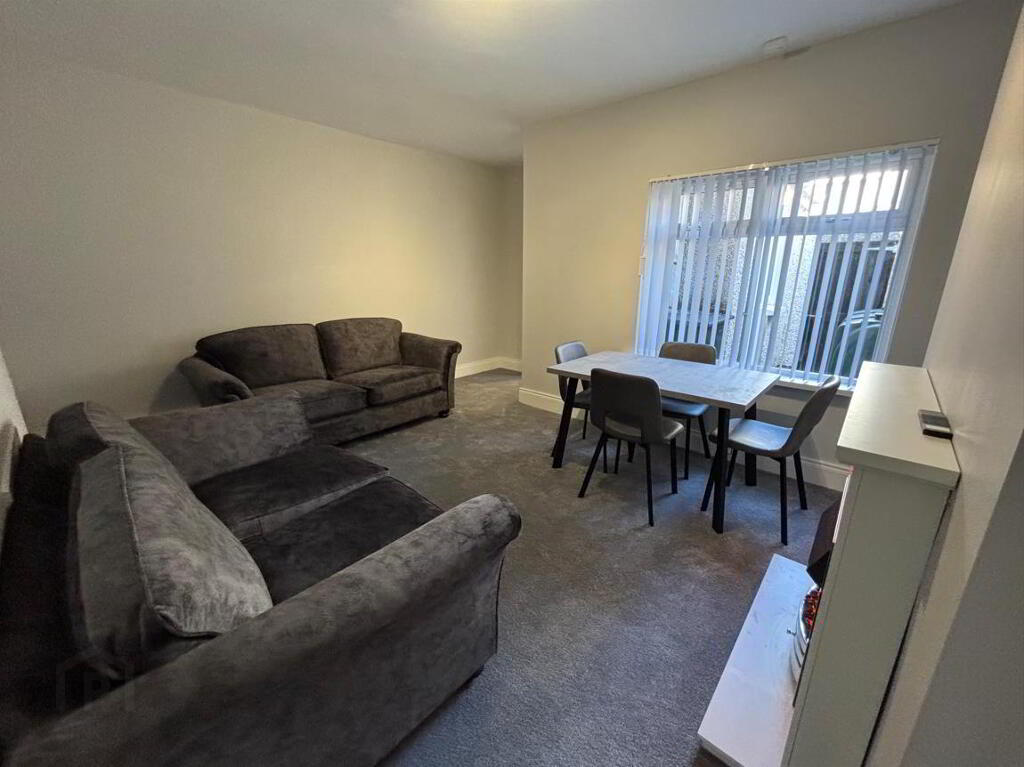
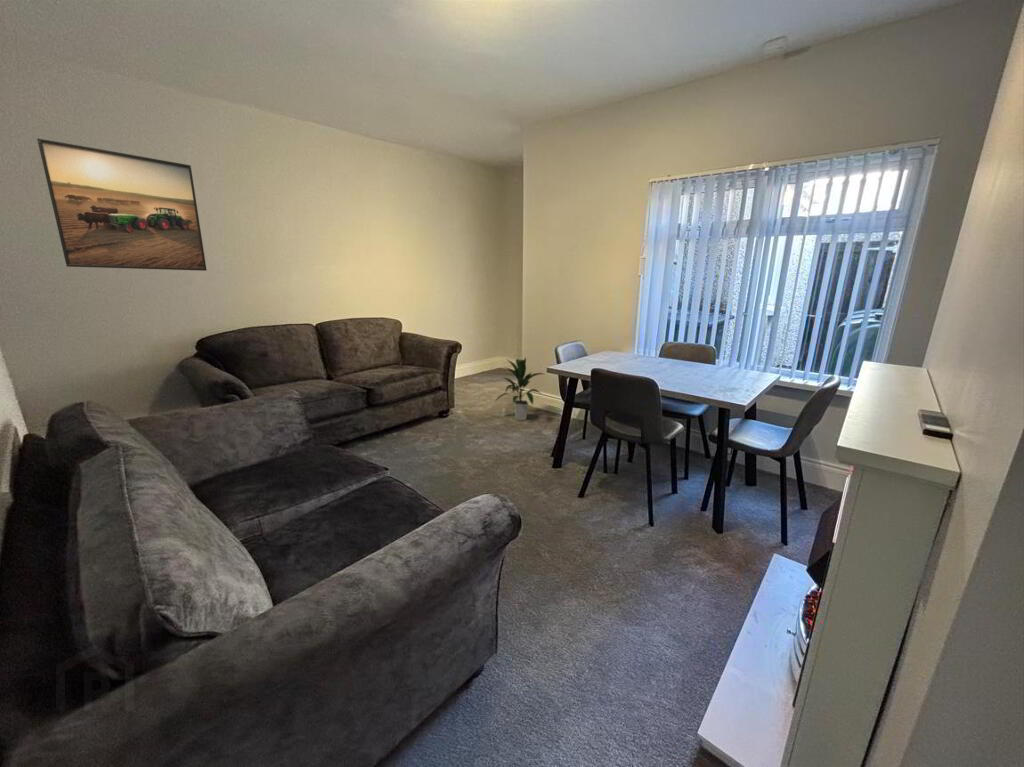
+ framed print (132, 212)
+ indoor plant (518, 387)
